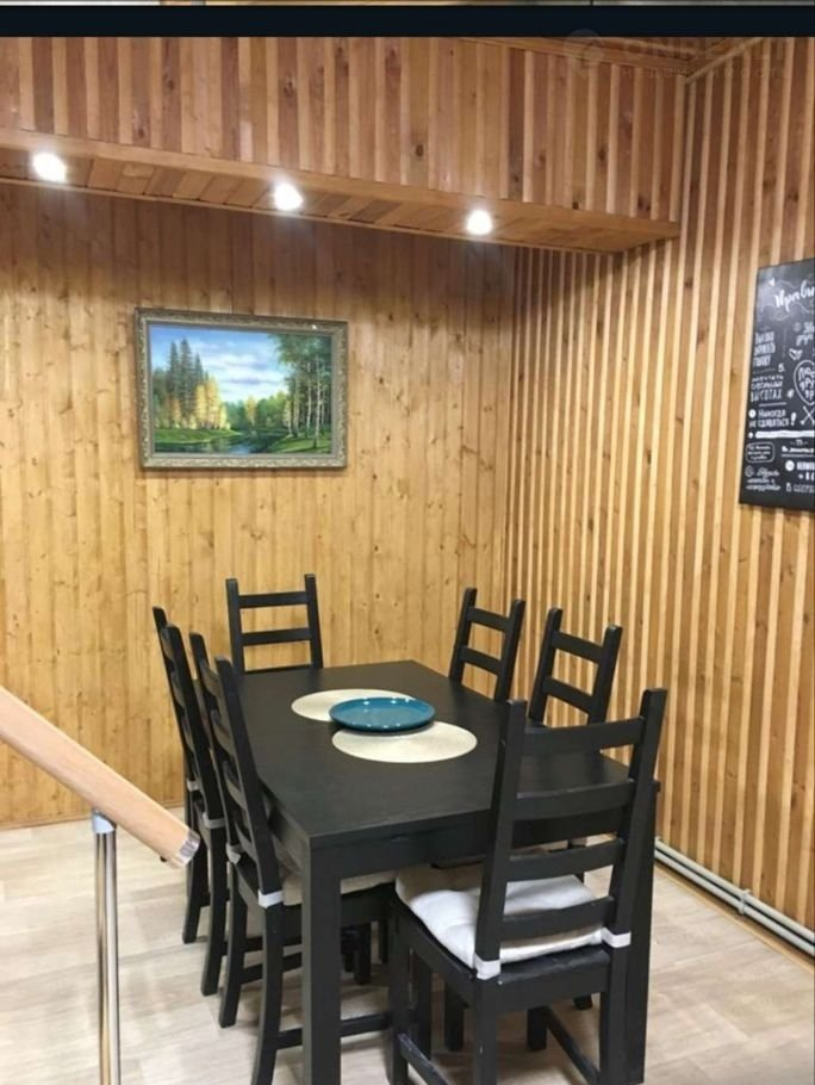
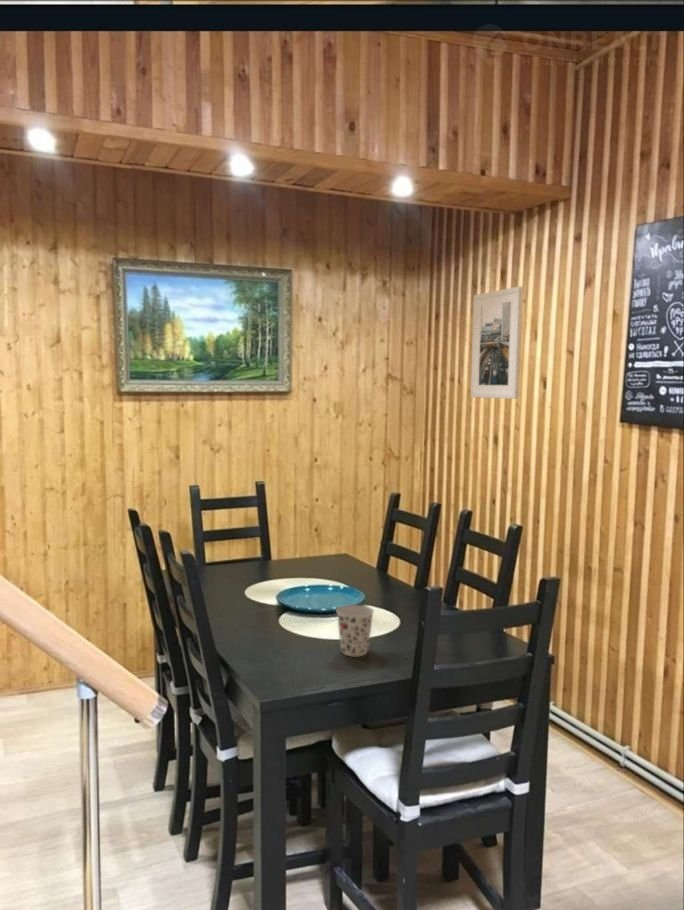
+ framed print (495, 344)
+ cup (354, 631)
